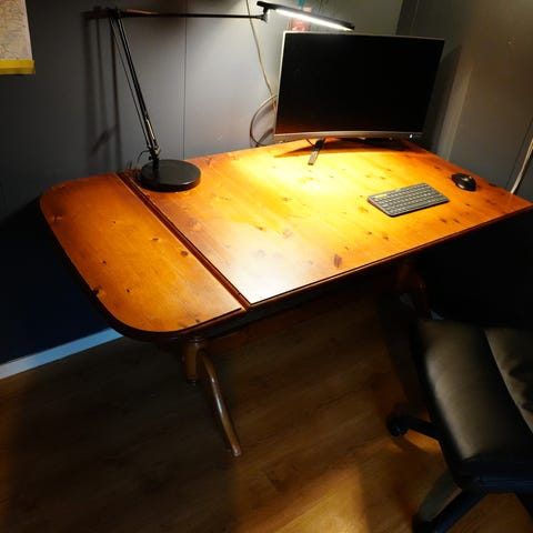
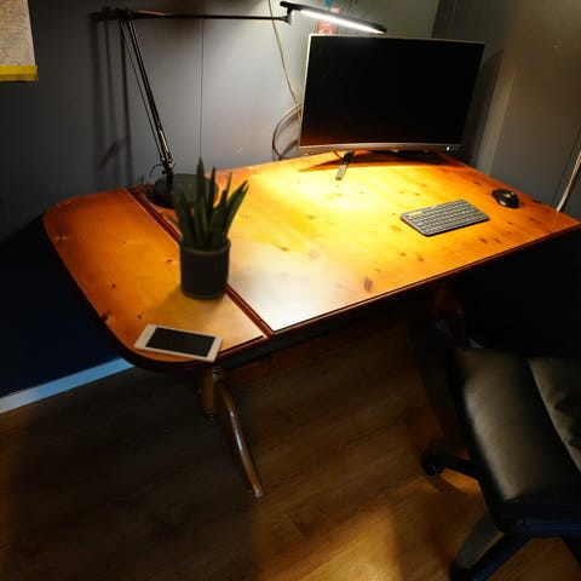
+ cell phone (179, 343)
+ potted plant (211, 226)
